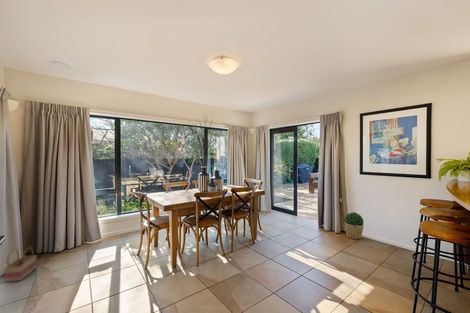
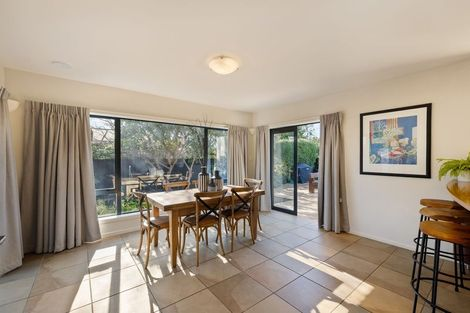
- potted plant (353, 224)
- basket (21, 261)
